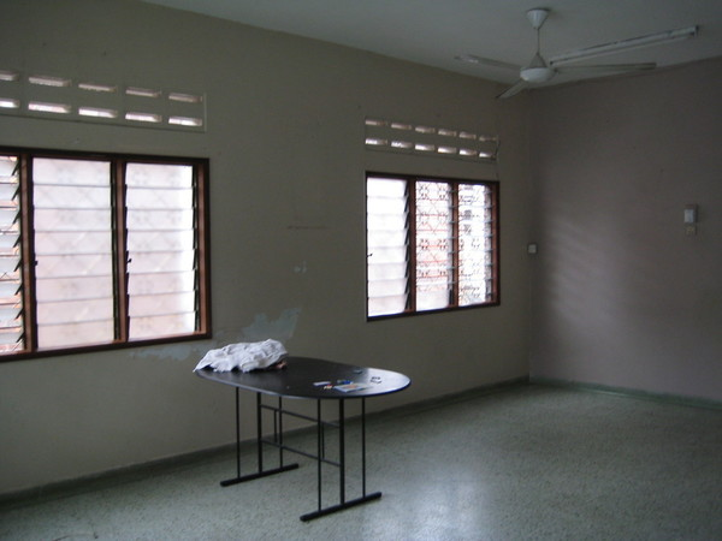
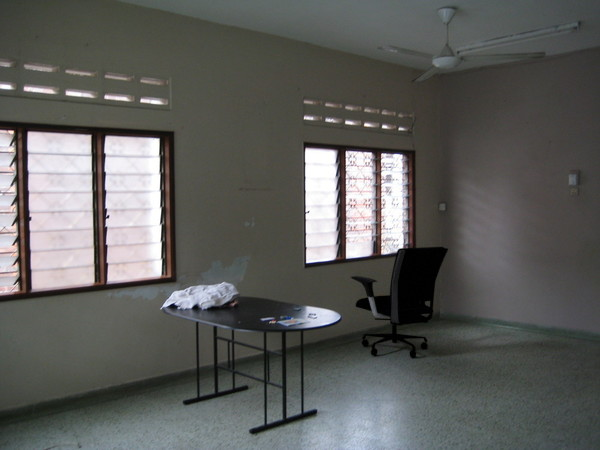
+ office chair (399, 298)
